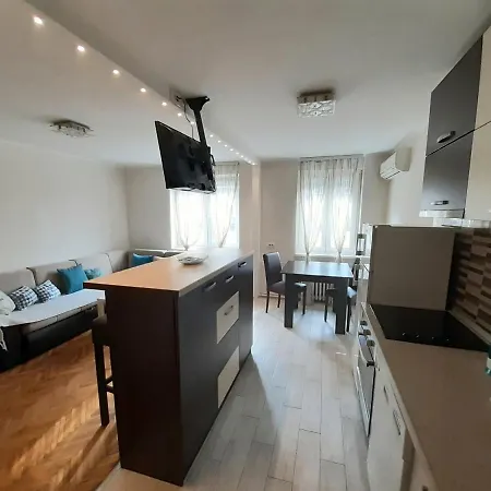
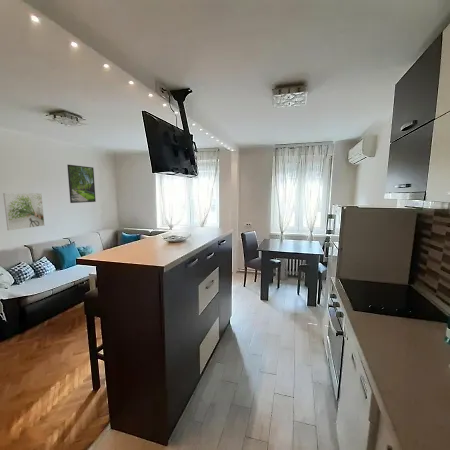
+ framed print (82, 184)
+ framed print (25, 210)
